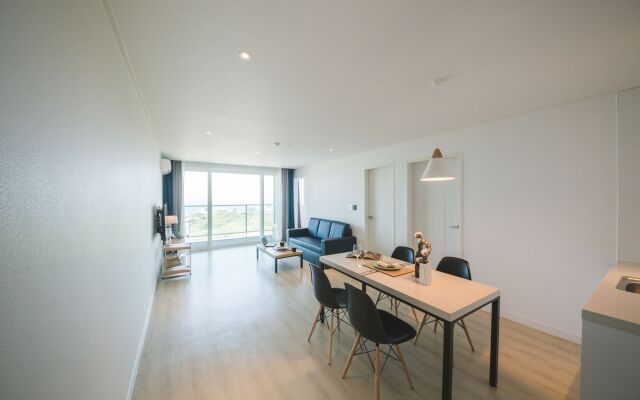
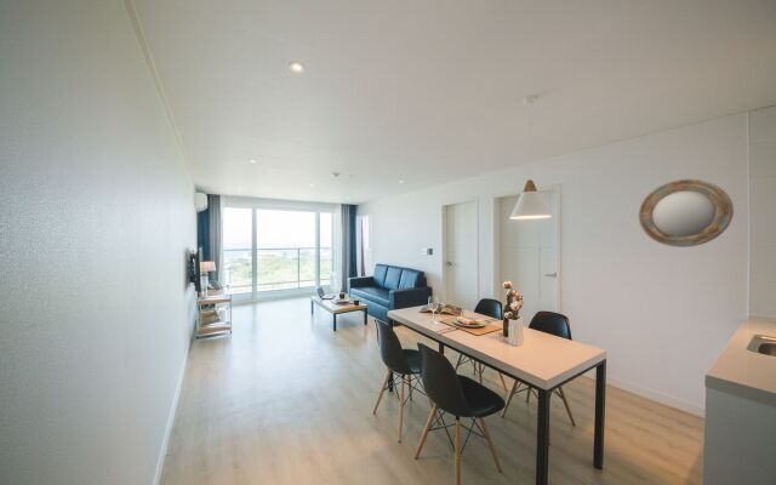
+ home mirror (681, 213)
